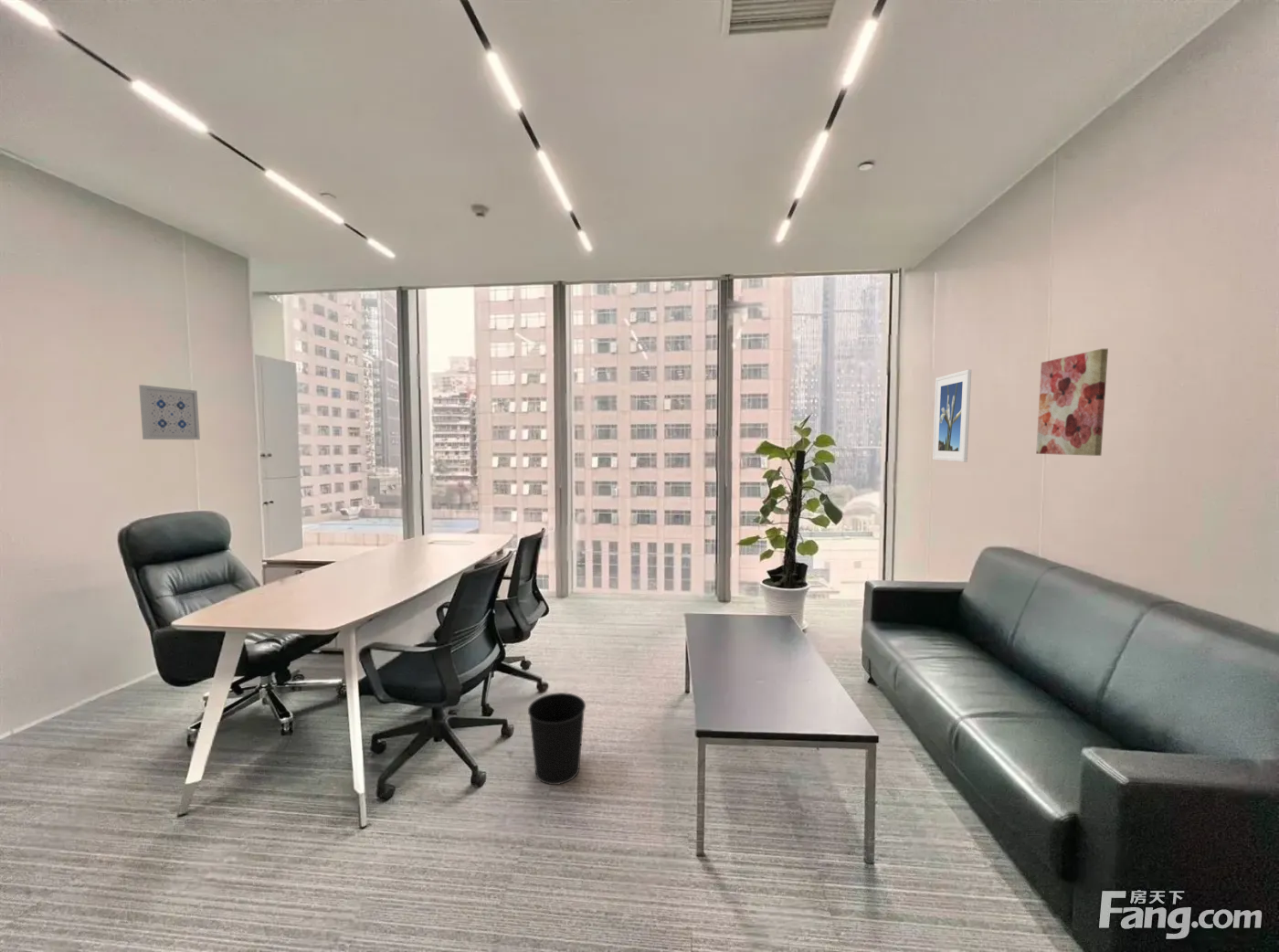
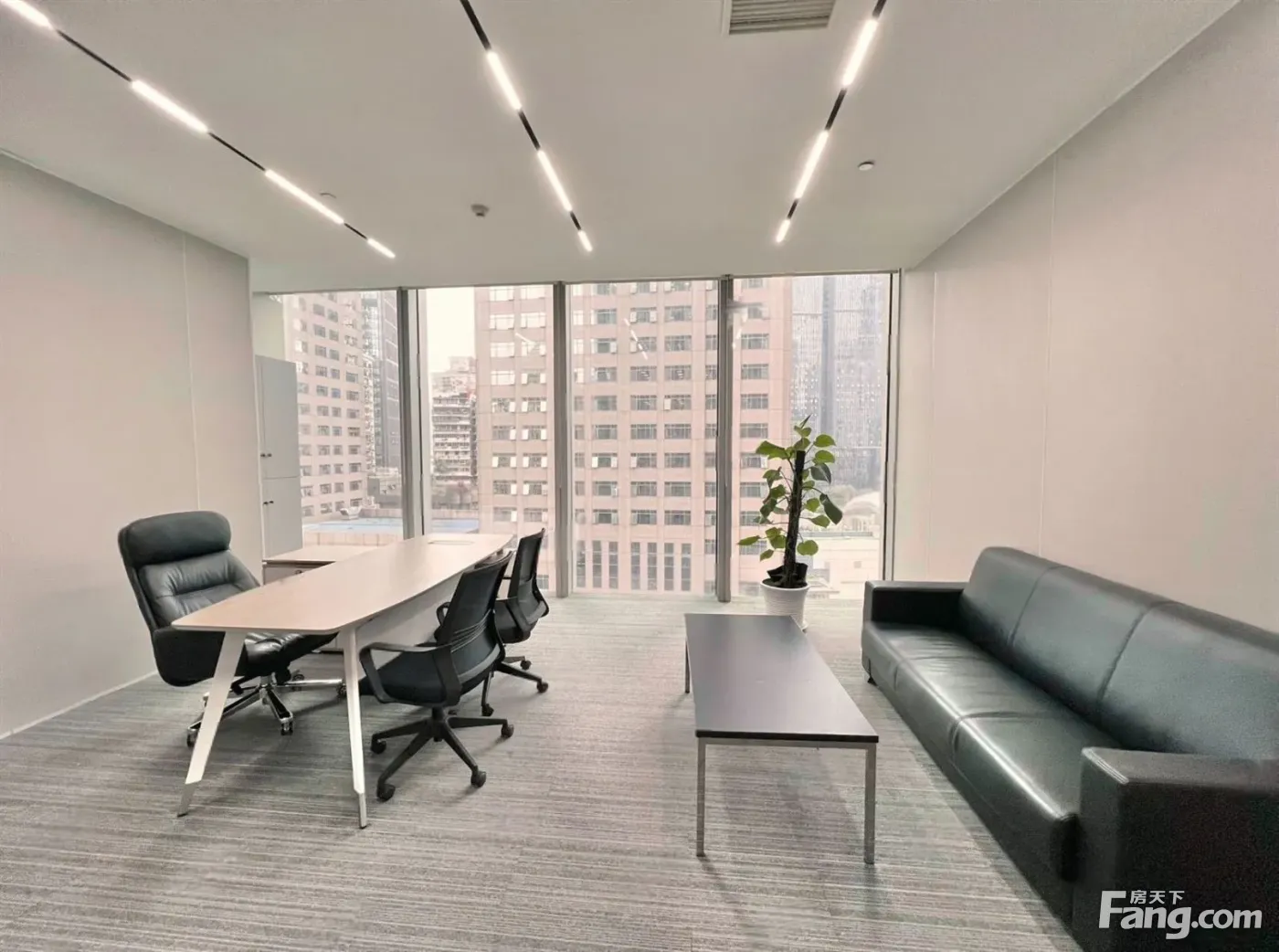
- wall art (171, 414)
- wall art (1069, 406)
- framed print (950, 418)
- wastebasket (557, 738)
